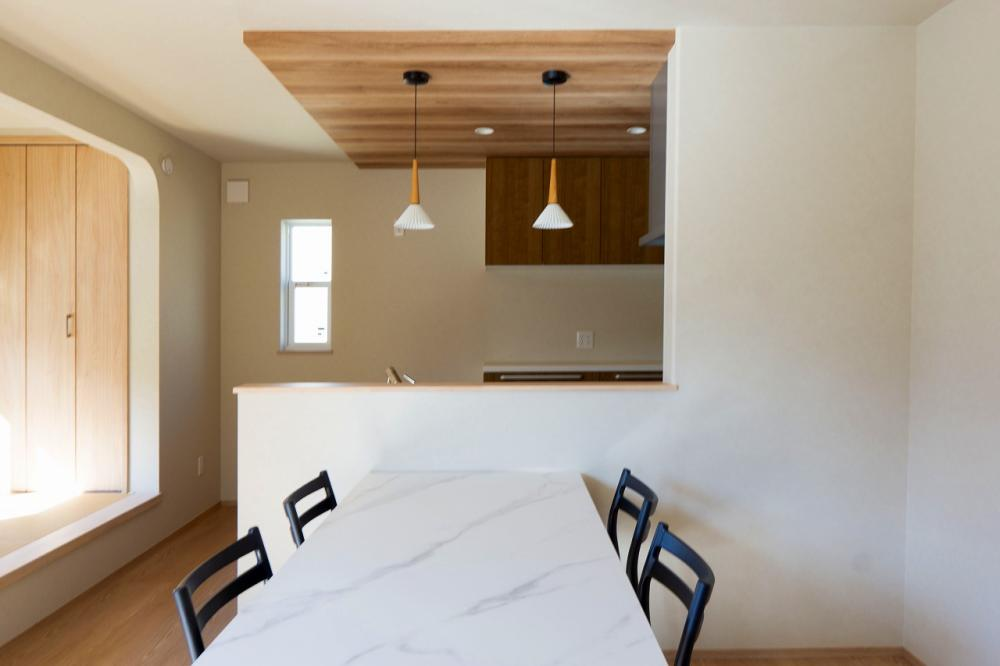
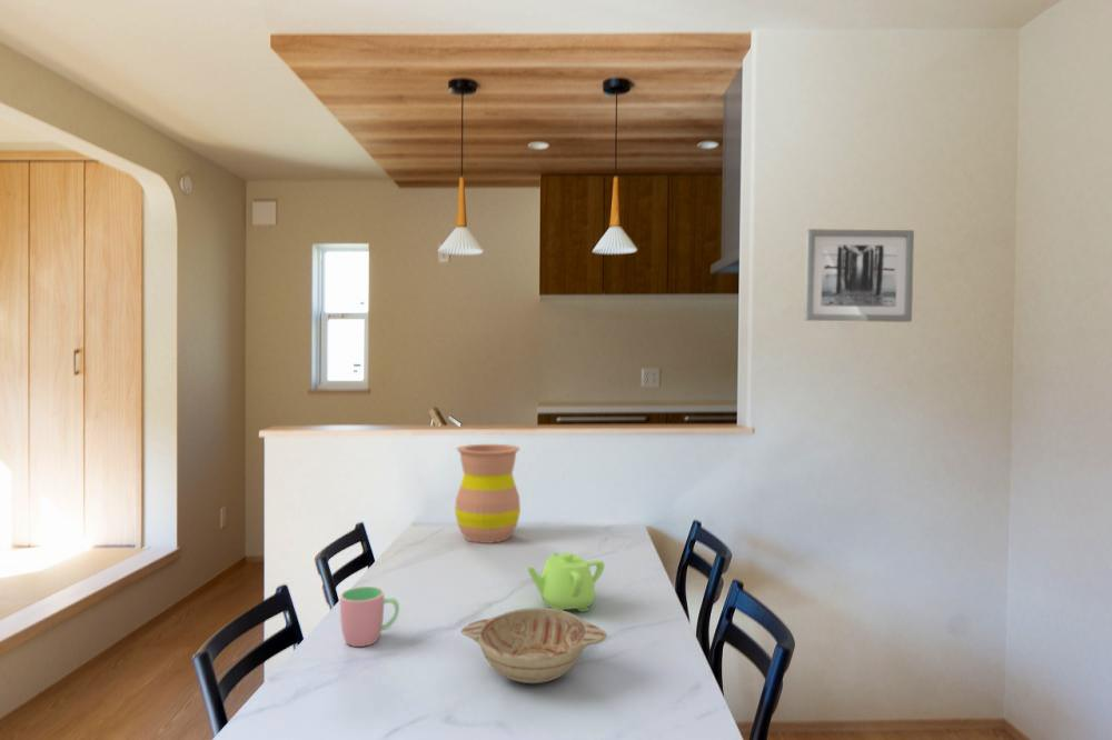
+ vase (487, 492)
+ cup (369, 616)
+ decorative bowl (532, 649)
+ teapot (565, 579)
+ wall art (858, 276)
